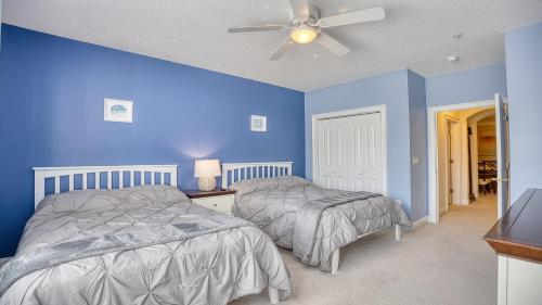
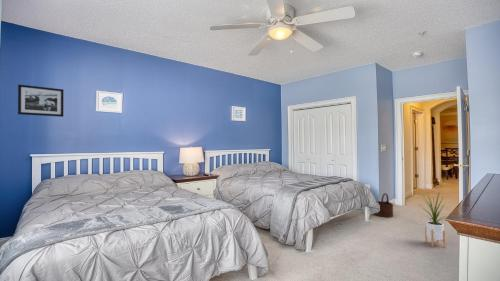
+ wooden bucket (383, 204)
+ picture frame (41, 101)
+ house plant (435, 216)
